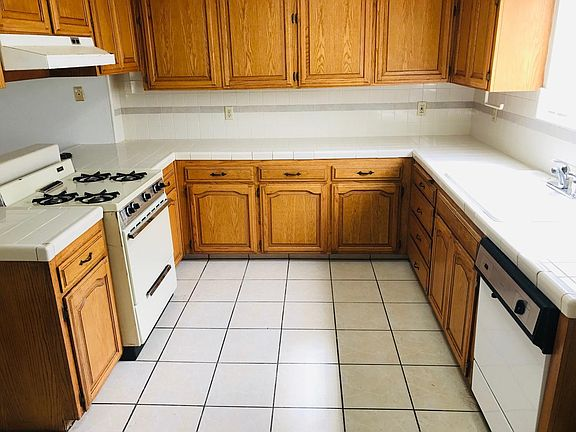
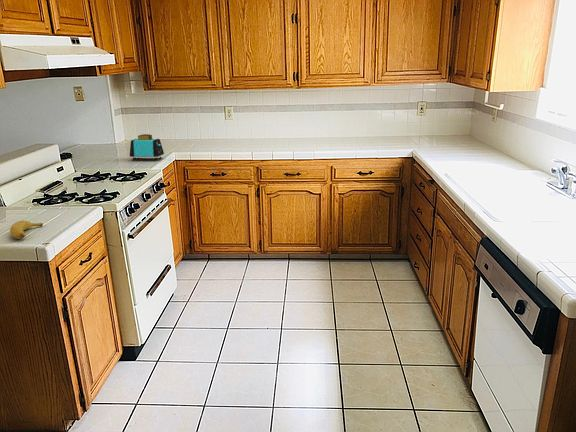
+ toaster (146, 147)
+ banana (25, 228)
